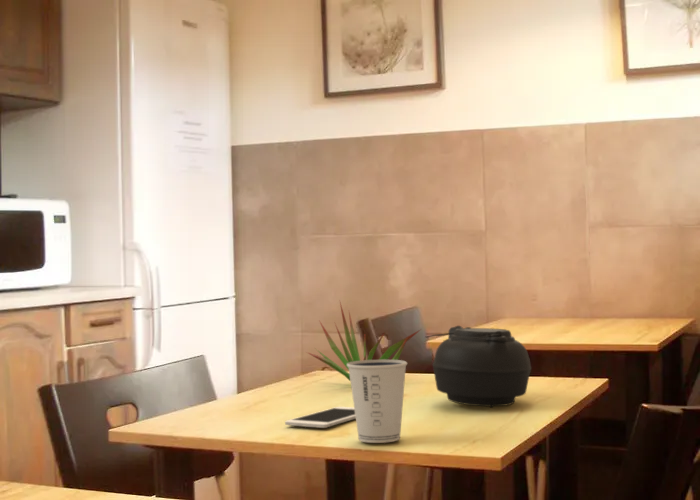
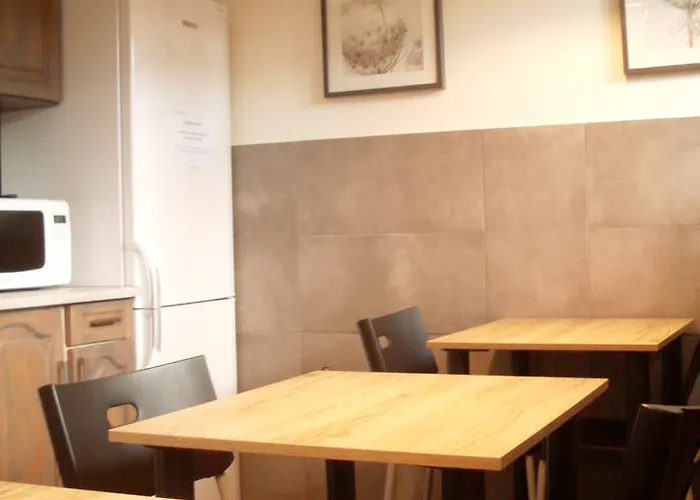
- cell phone (332, 416)
- dixie cup (378, 401)
- teapot (477, 365)
- succulent plant (343, 342)
